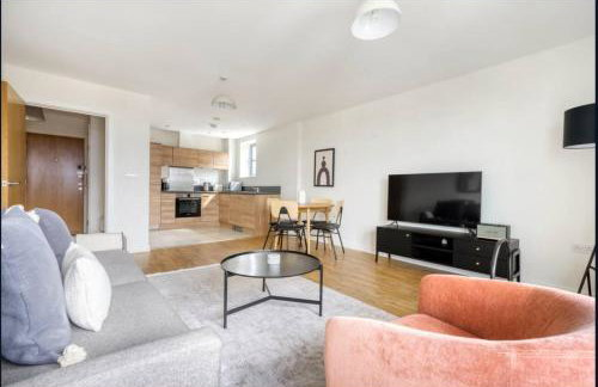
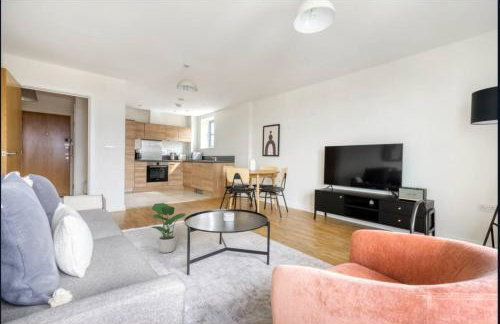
+ potted plant (168, 227)
